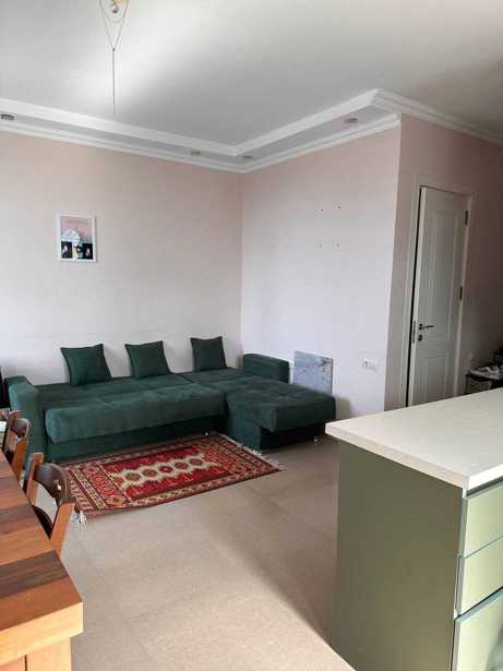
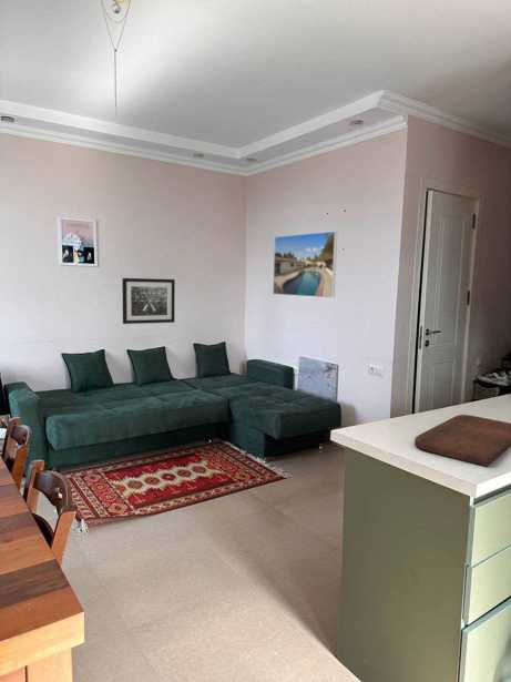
+ wall art (149, 301)
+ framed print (302, 265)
+ cutting board (471, 436)
